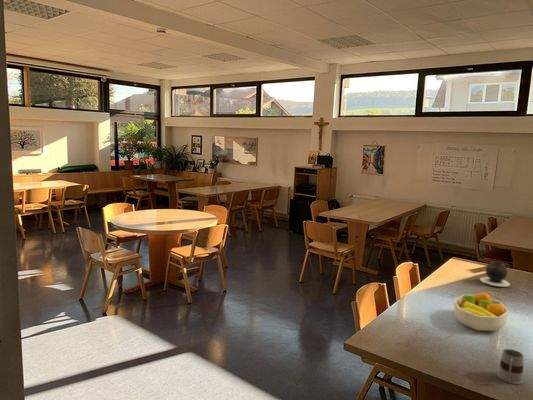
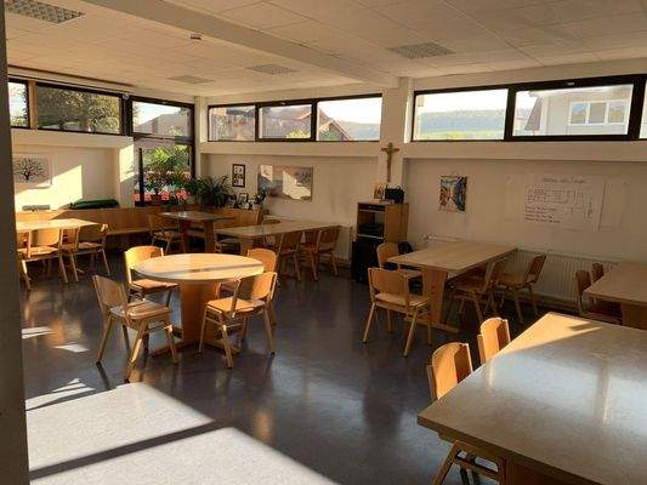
- fruit bowl (479, 309)
- mug (511, 367)
- vase (495, 272)
